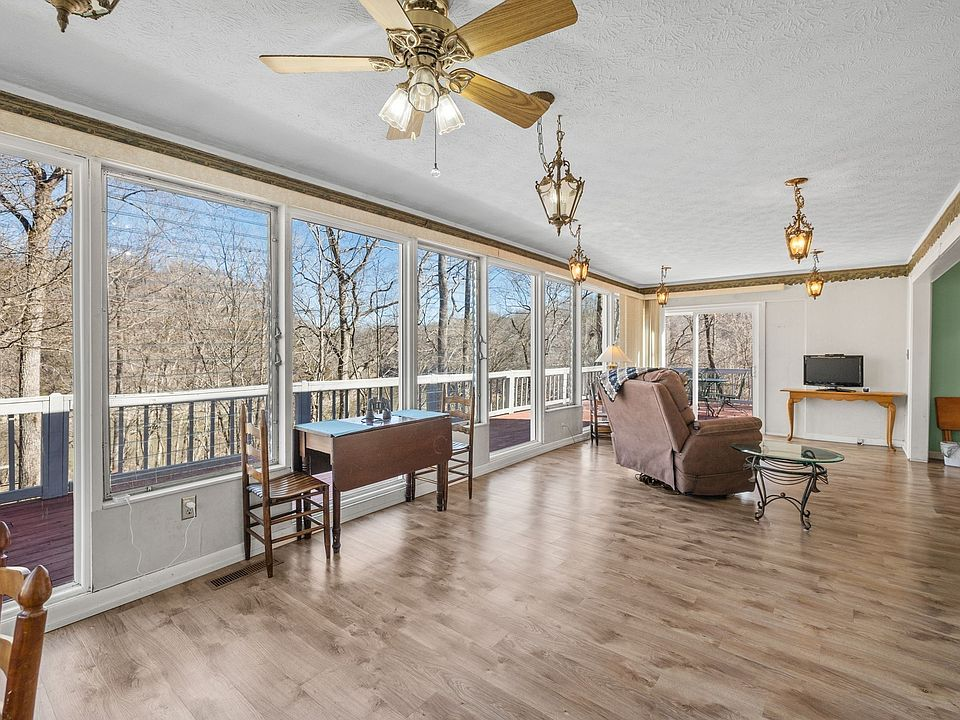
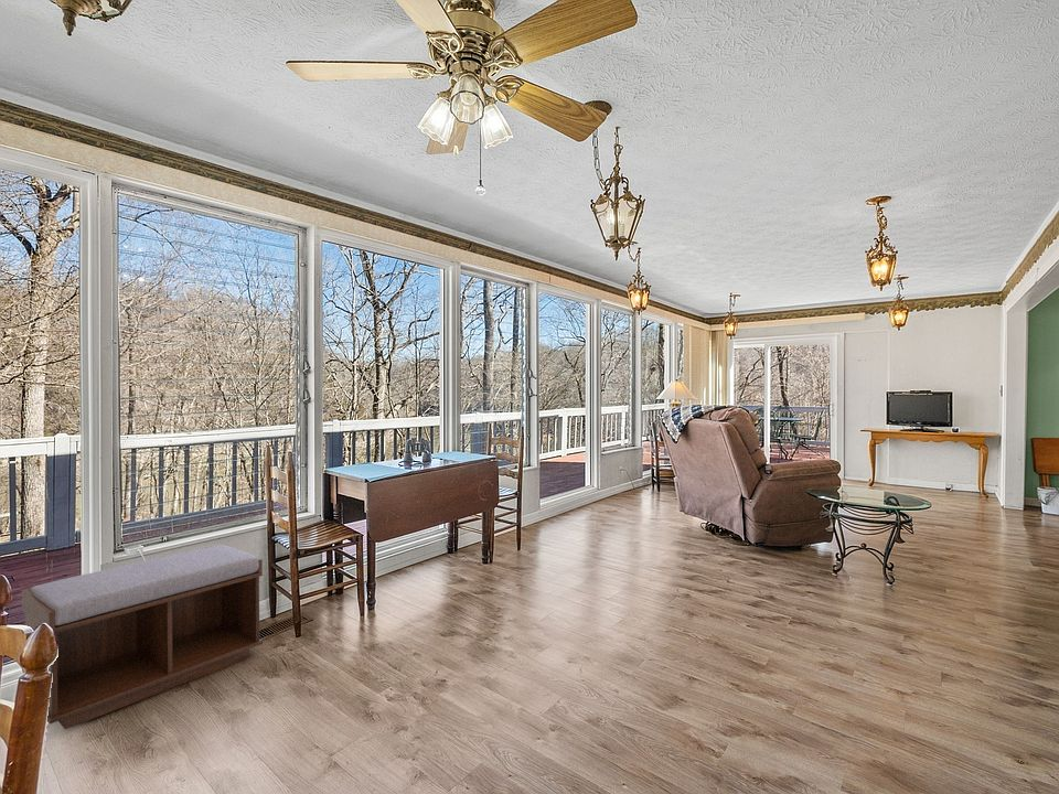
+ bench (152, 622)
